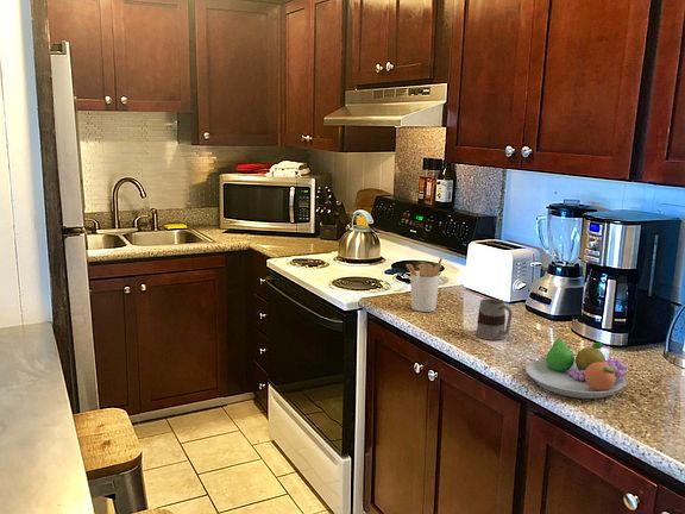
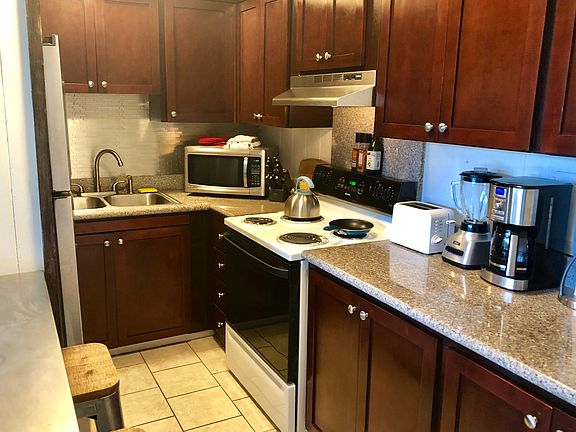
- utensil holder (426, 284)
- mug (495, 319)
- fruit bowl (574, 364)
